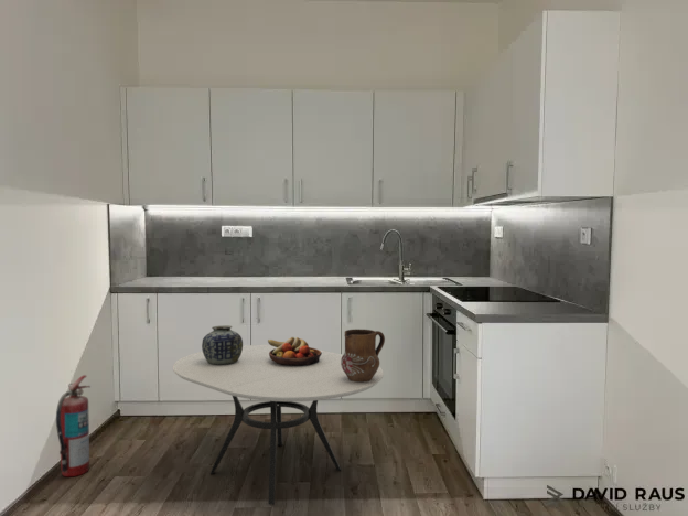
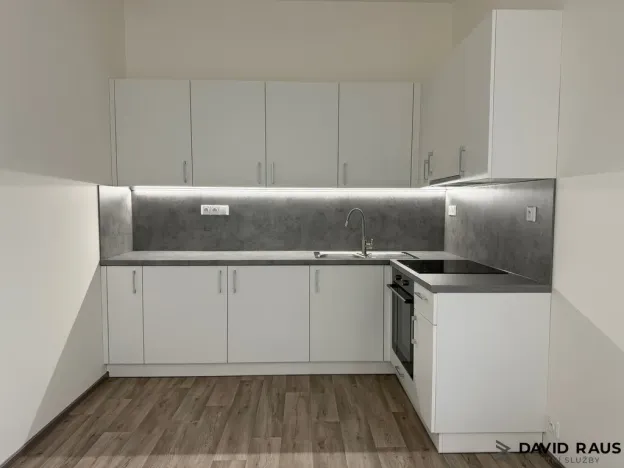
- fire extinguisher (73, 426)
- ceramic pitcher (365, 353)
- vase (222, 344)
- fruit bowl (294, 350)
- dining table (276, 418)
